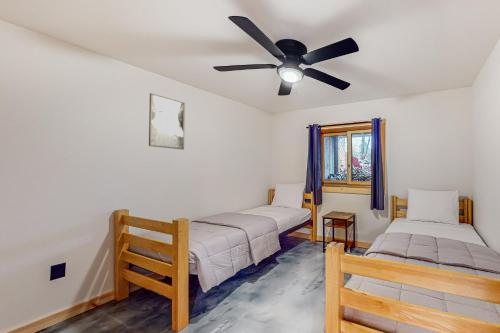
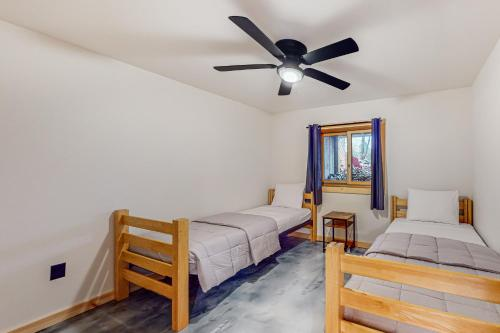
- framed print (167, 123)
